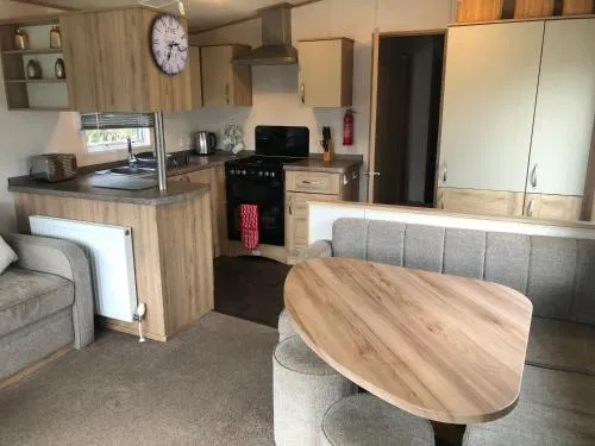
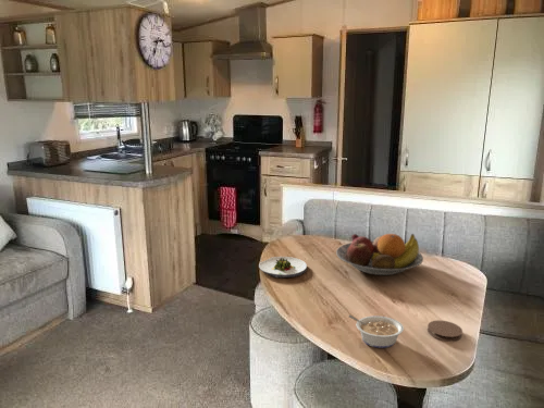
+ coaster (444, 330)
+ salad plate (283, 263)
+ legume (378, 331)
+ fruit bowl (379, 250)
